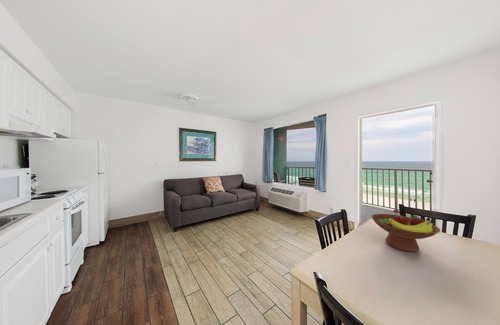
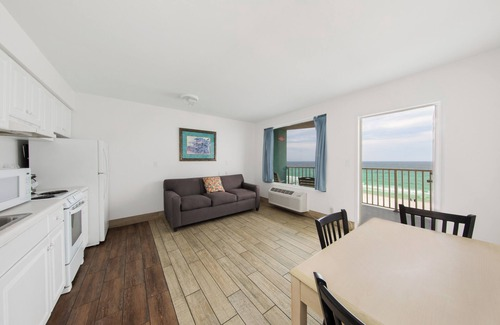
- fruit bowl (401, 229)
